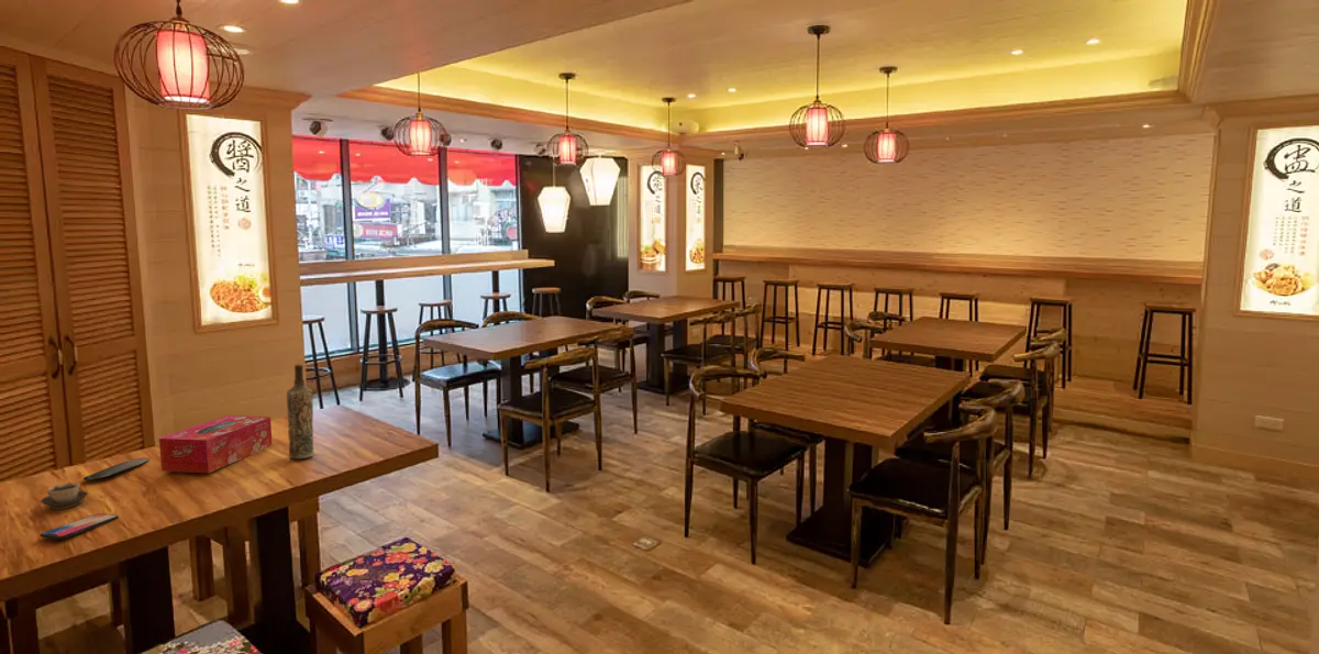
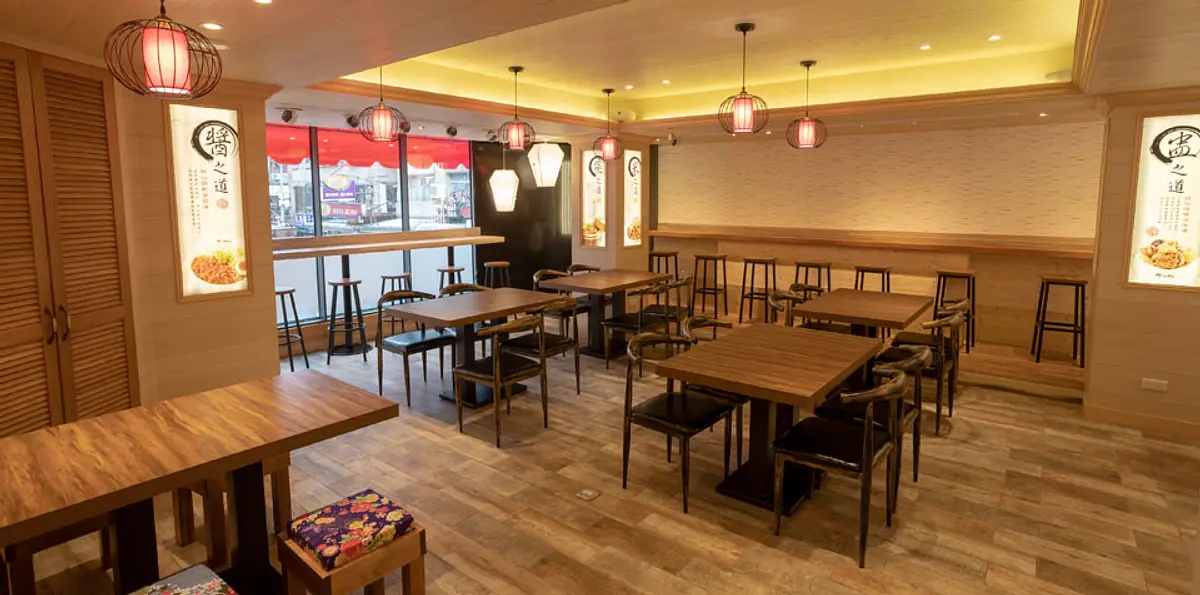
- cup (64, 496)
- oval tray (118, 468)
- smartphone (80, 525)
- bottle (300, 410)
- tissue box (219, 442)
